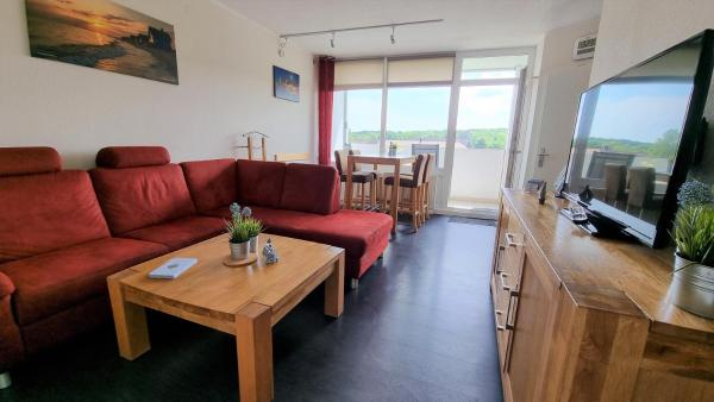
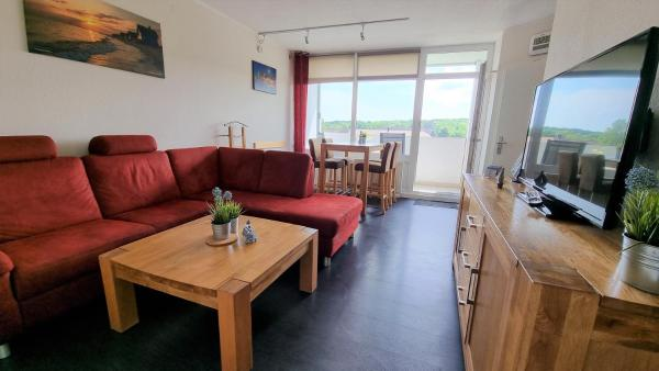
- notepad (174, 266)
